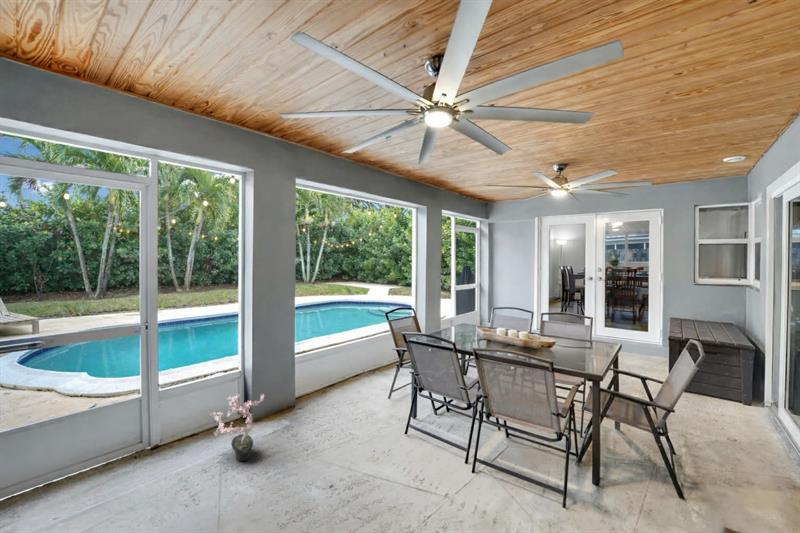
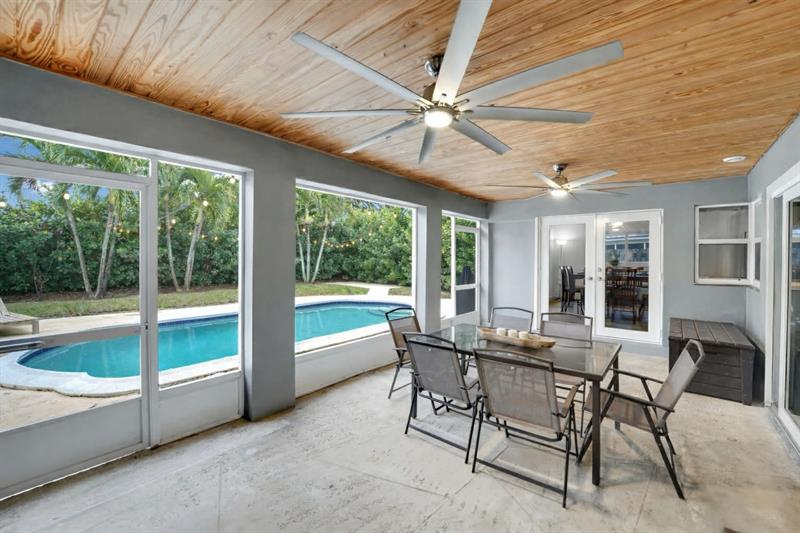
- potted plant (232, 422)
